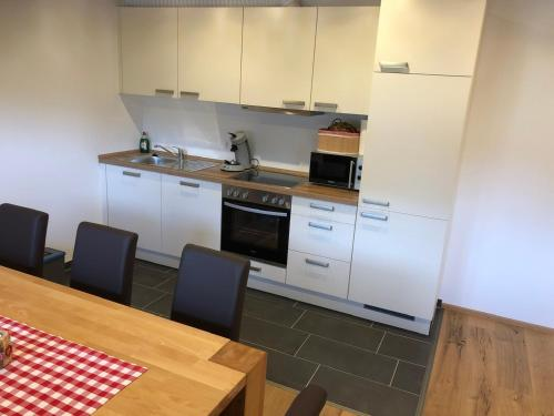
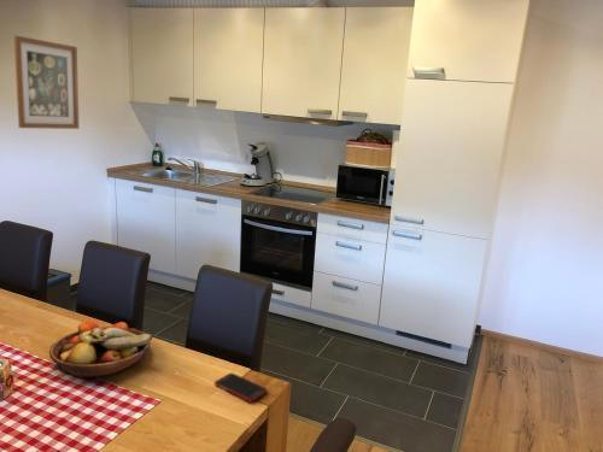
+ cell phone (240, 387)
+ fruit bowl (103, 340)
+ wall art (48, 86)
